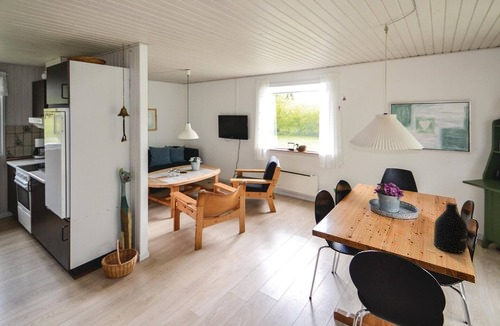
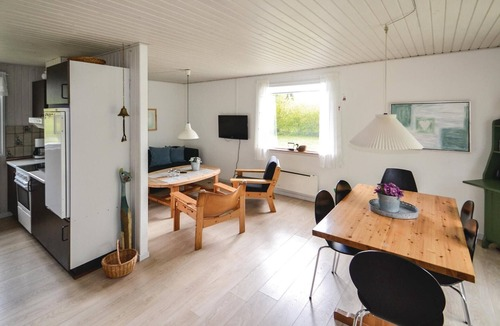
- bottle (450, 226)
